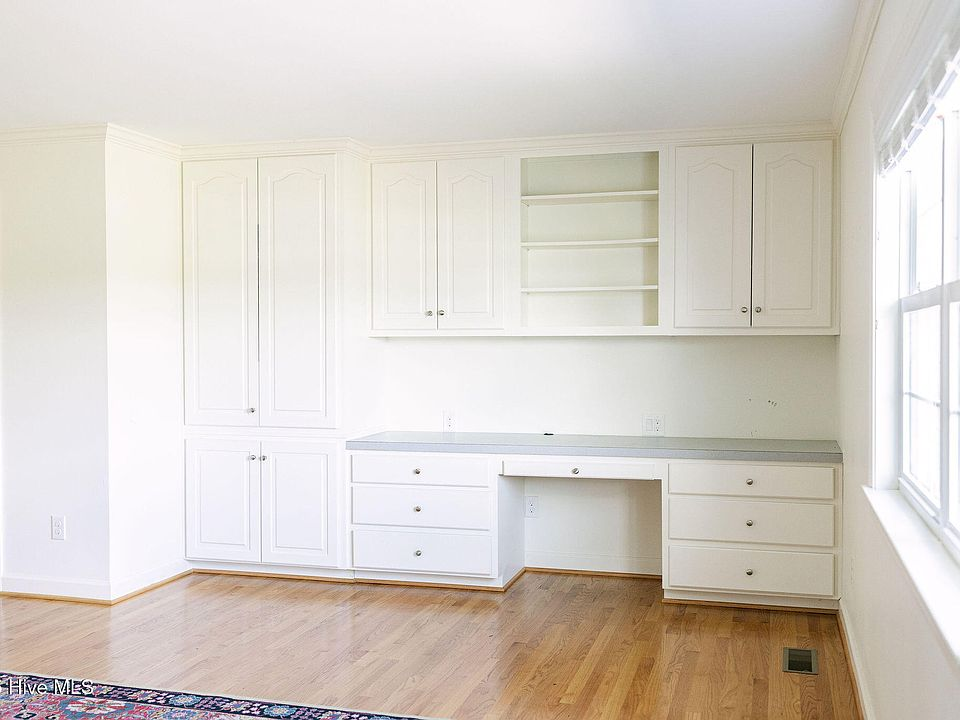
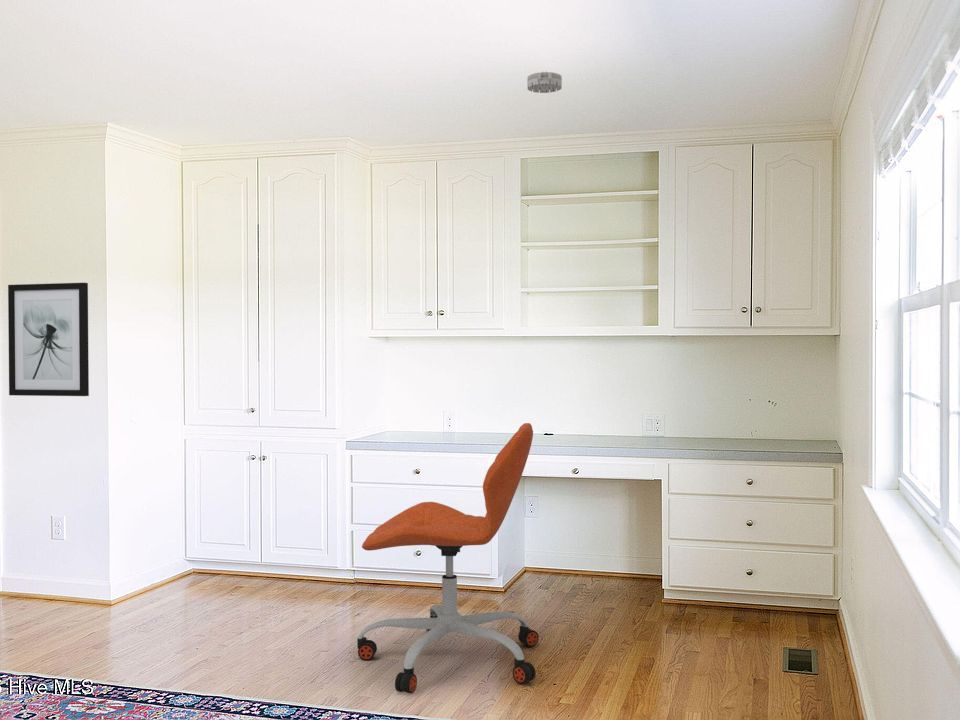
+ wall art (48, 339)
+ smoke detector (544, 81)
+ office chair (454, 542)
